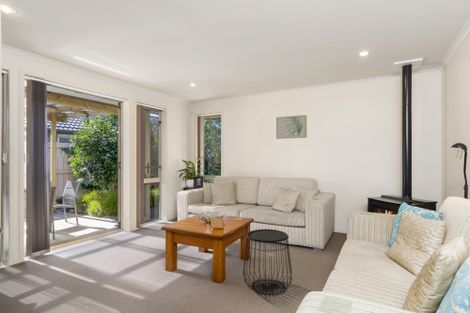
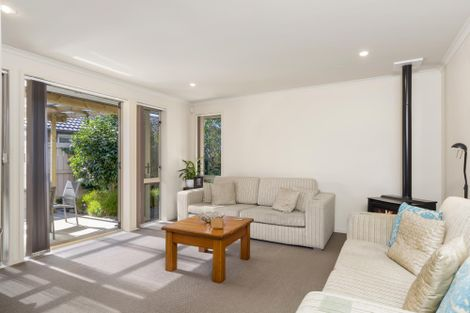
- side table (265, 260)
- wall art (291, 127)
